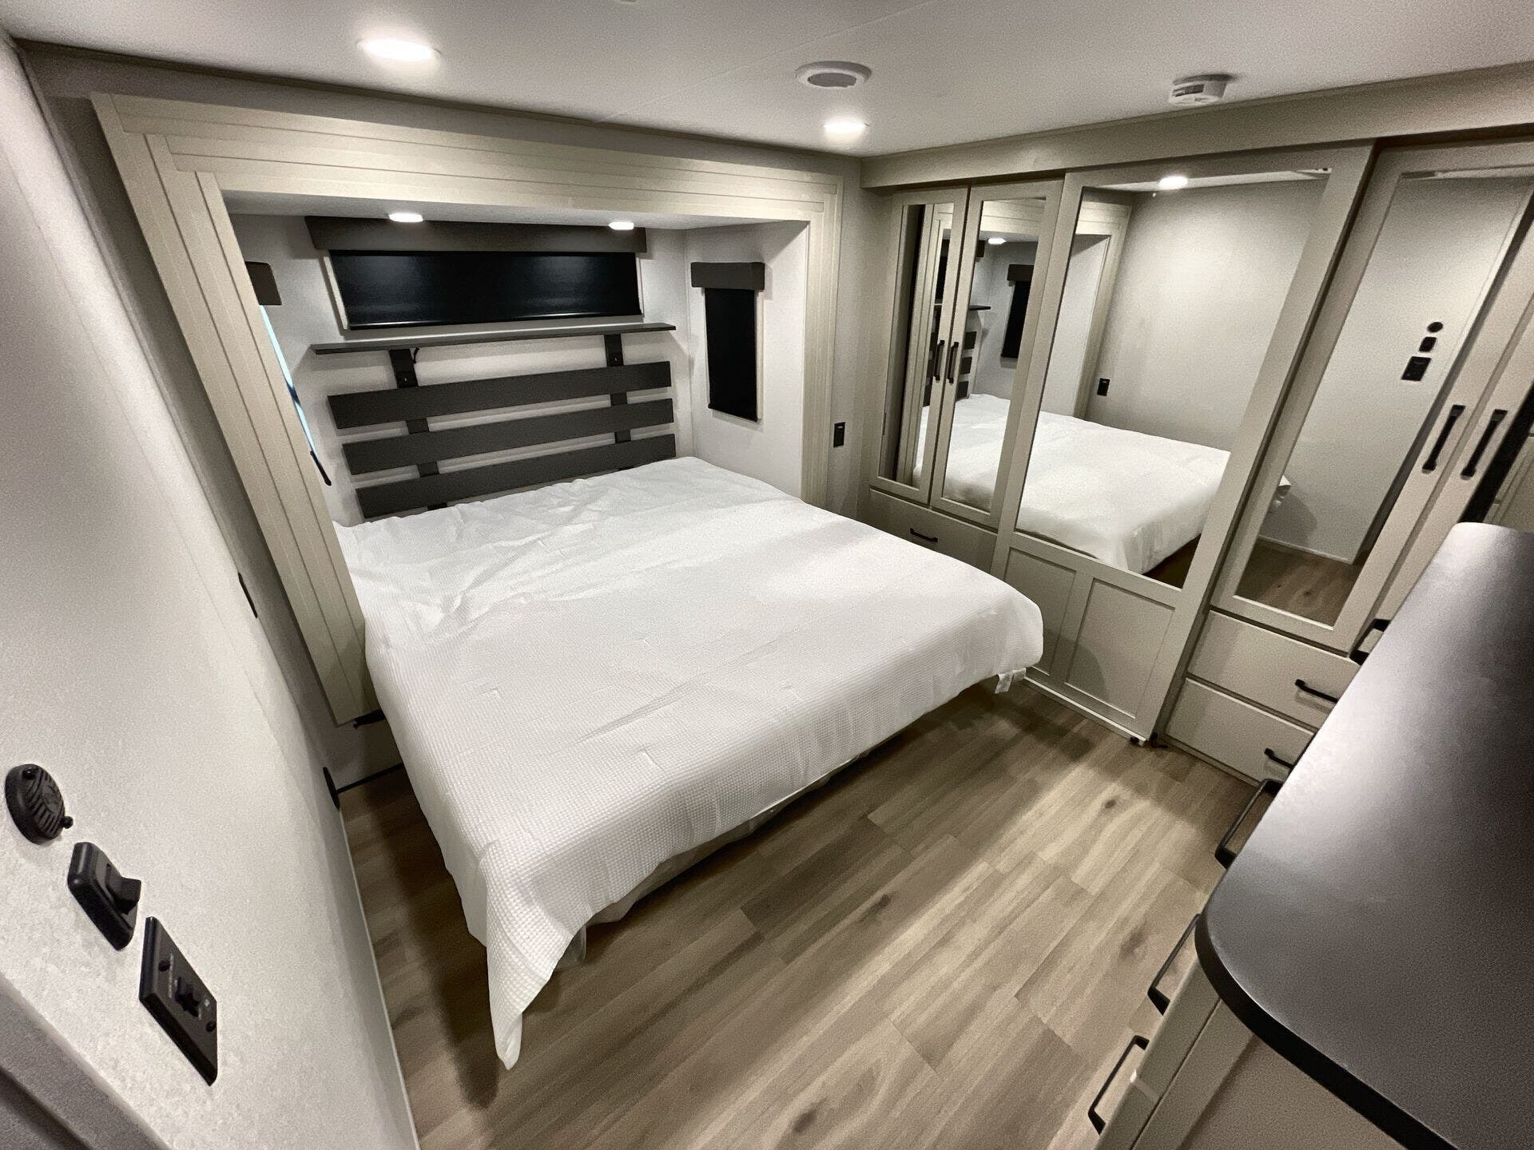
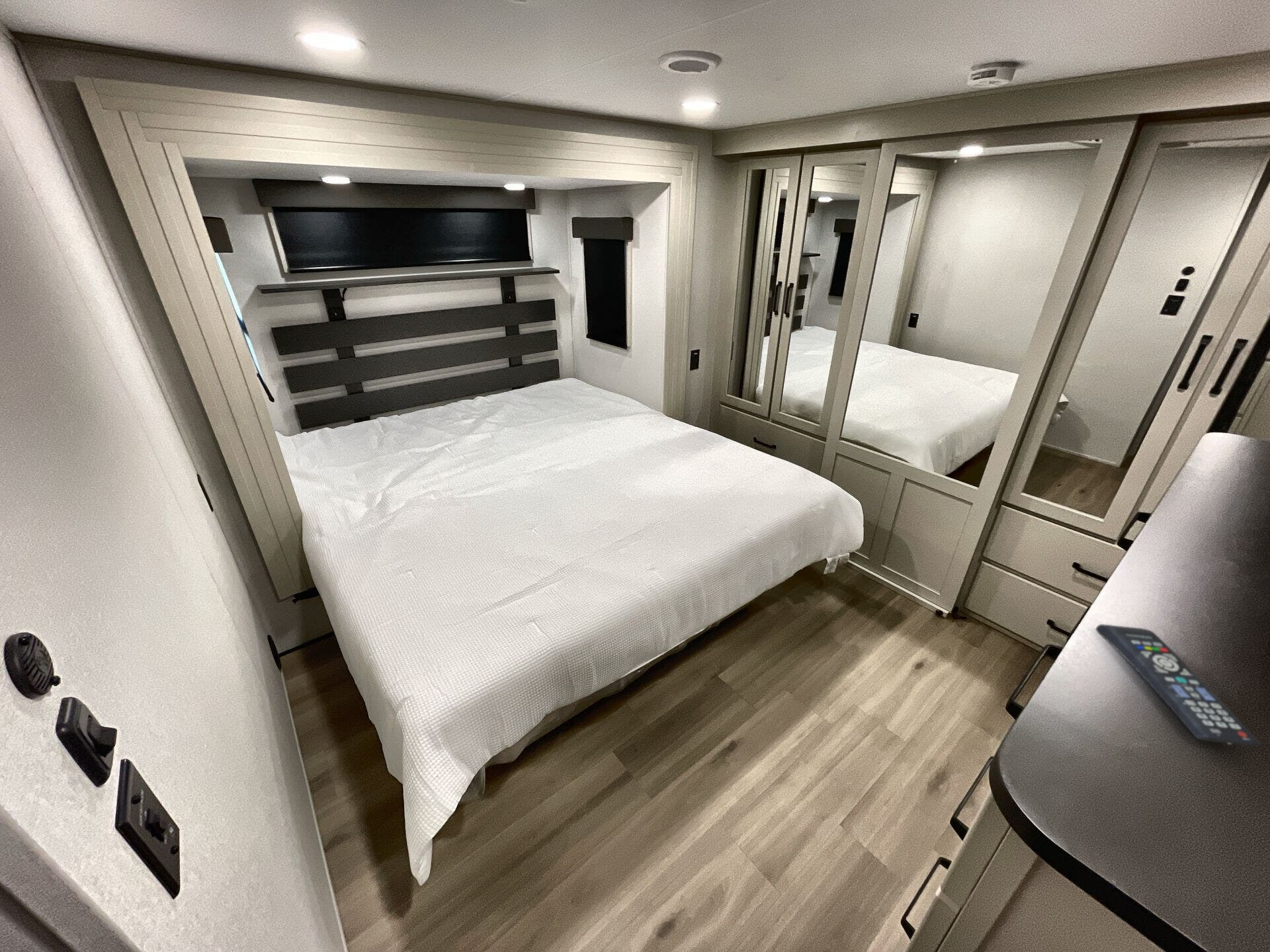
+ remote control (1167, 676)
